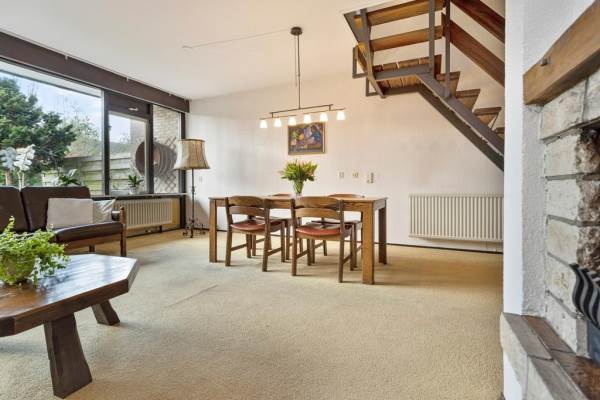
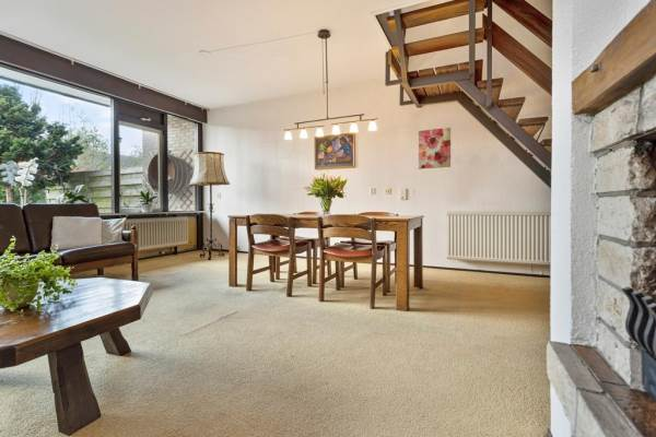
+ wall art (434, 149)
